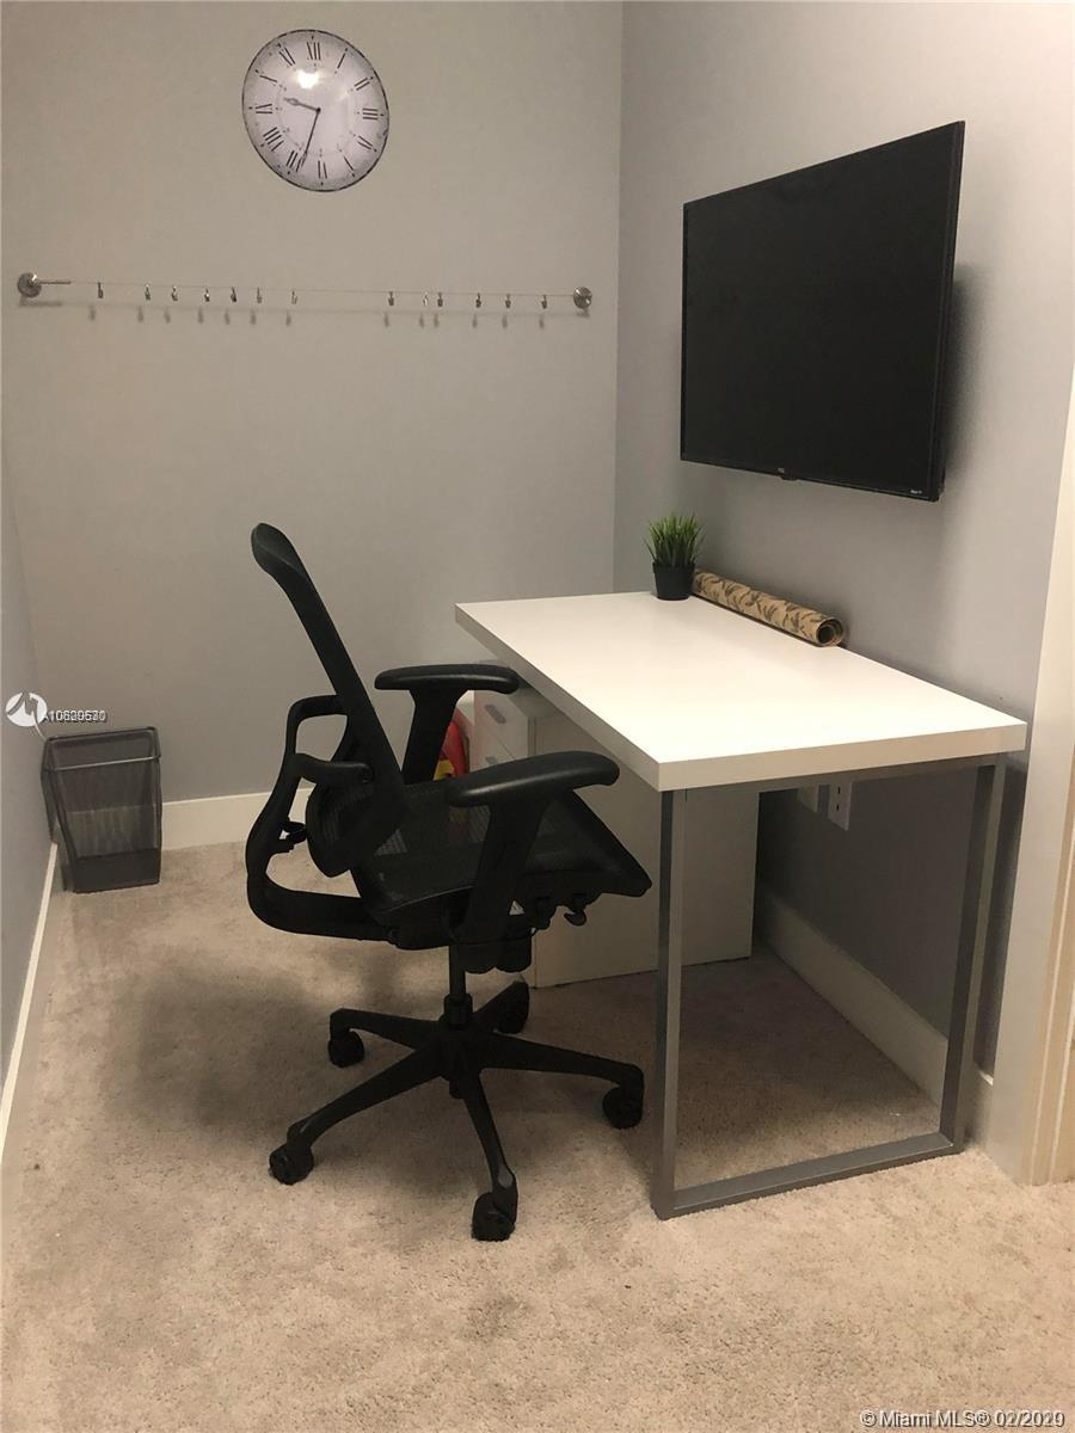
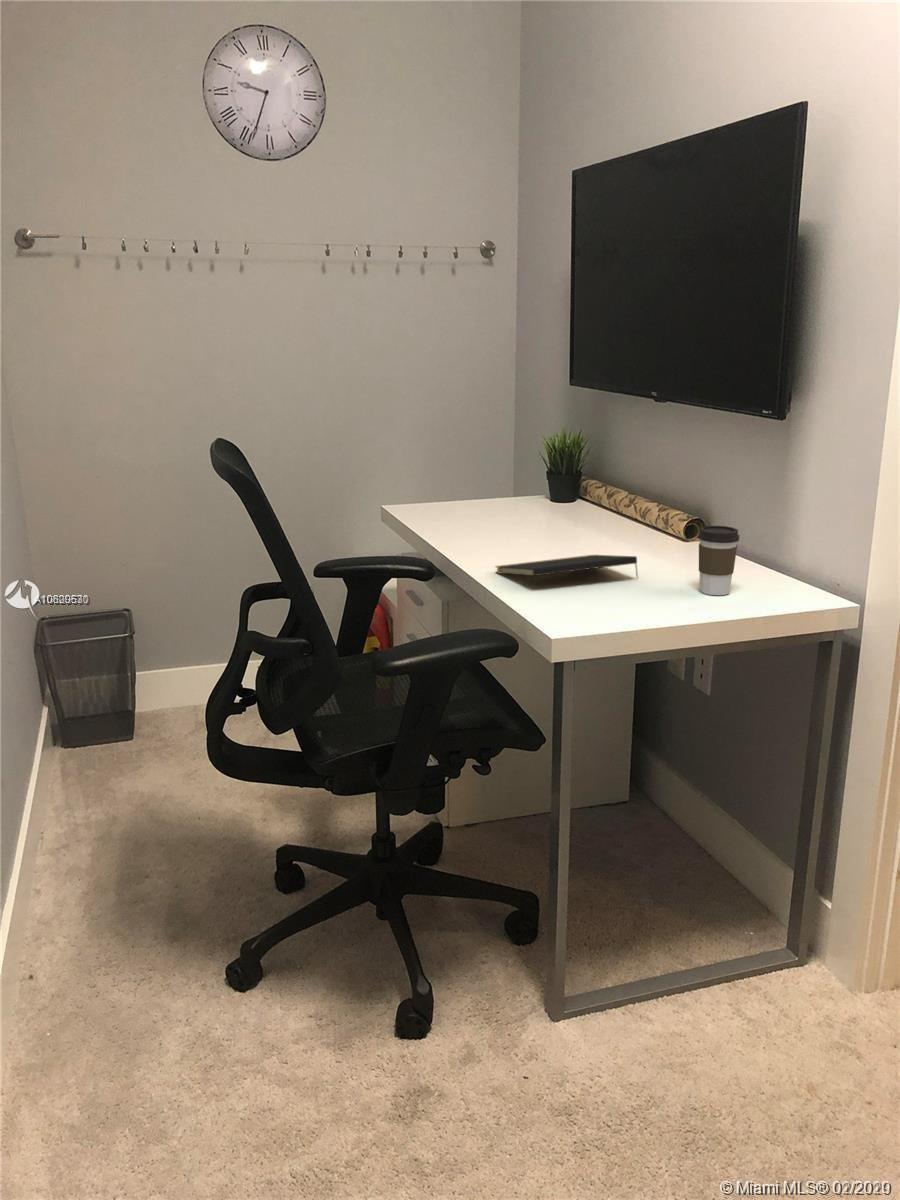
+ coffee cup (716, 560)
+ notepad (564, 564)
